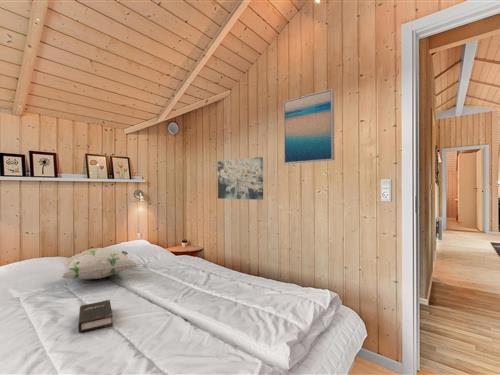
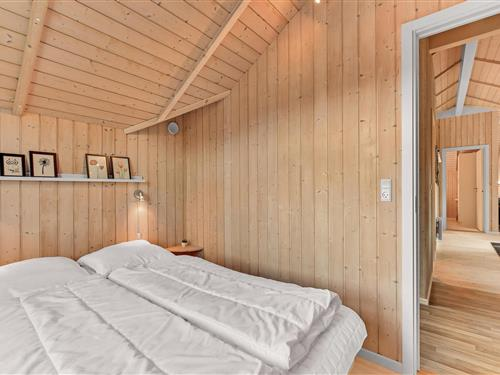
- decorative pillow (99, 262)
- wall art (307, 128)
- hardback book (95, 315)
- wall art (238, 179)
